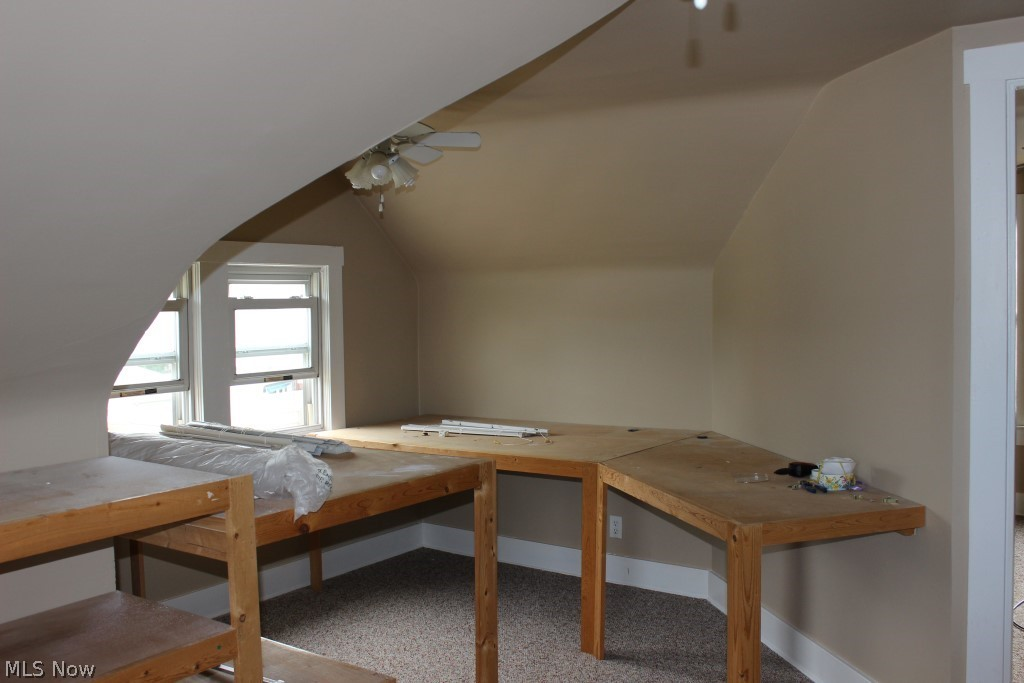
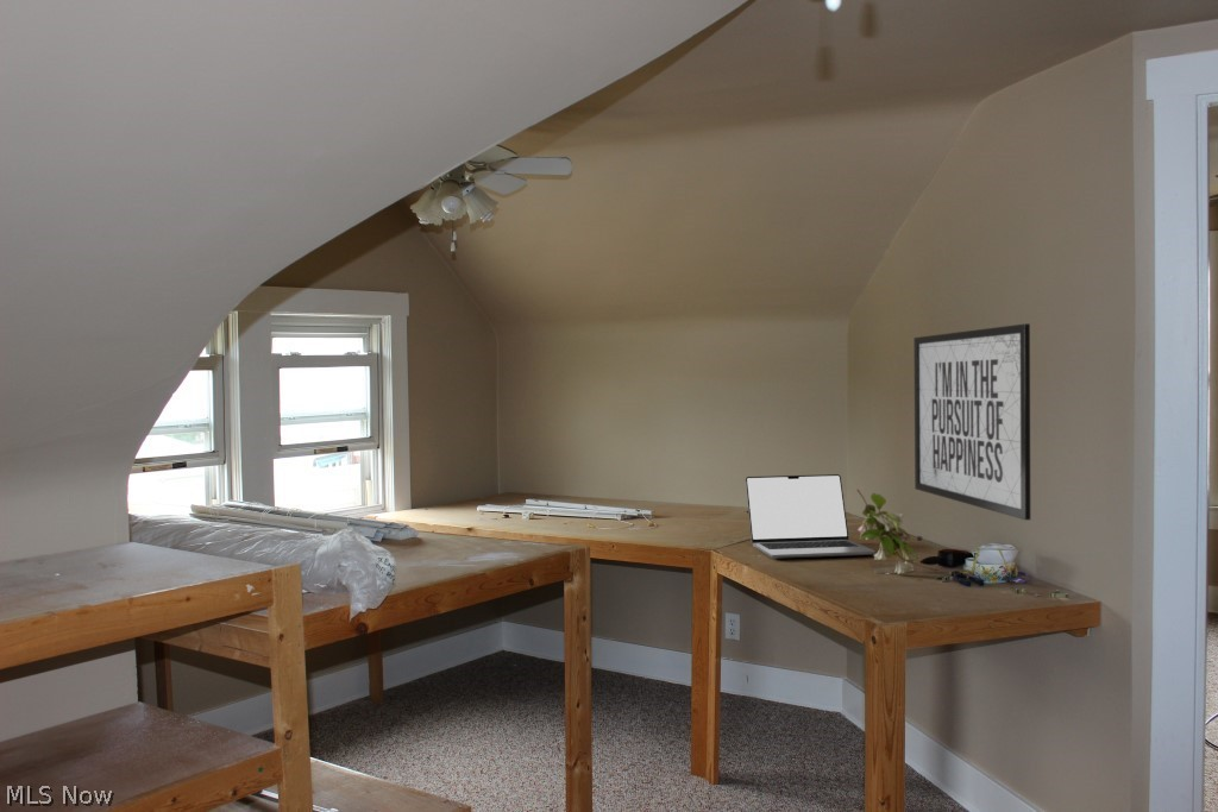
+ laptop (808, 514)
+ plant (896, 530)
+ mirror (965, 417)
